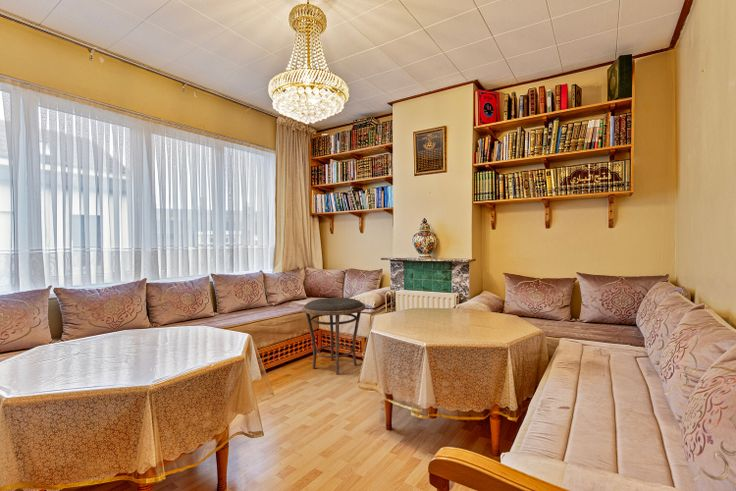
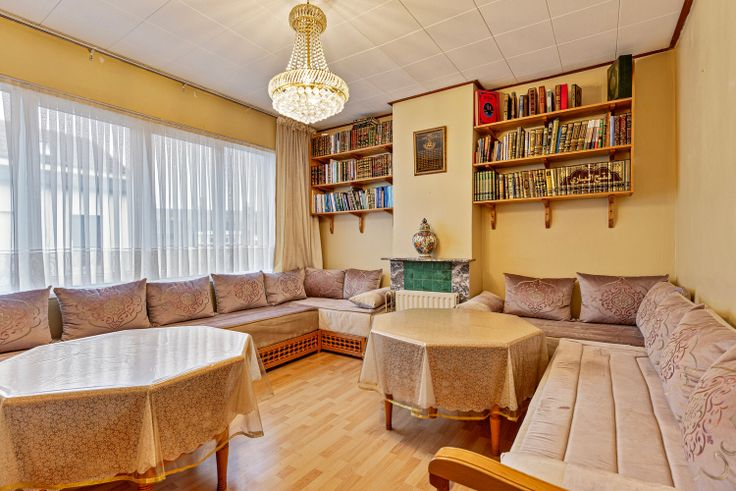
- side table (332, 333)
